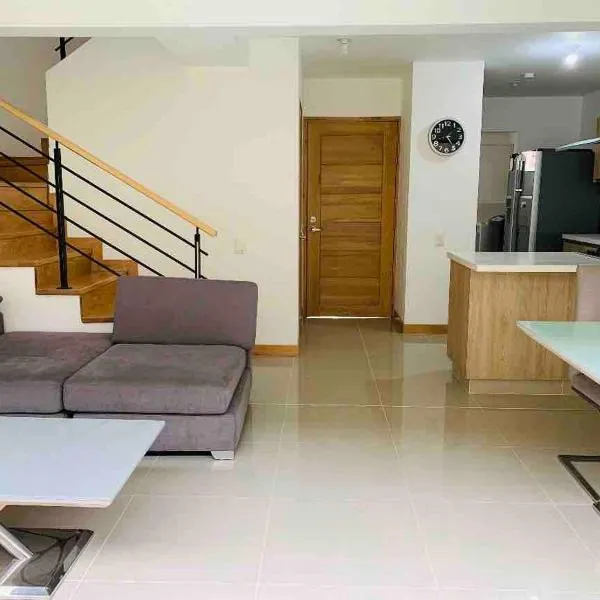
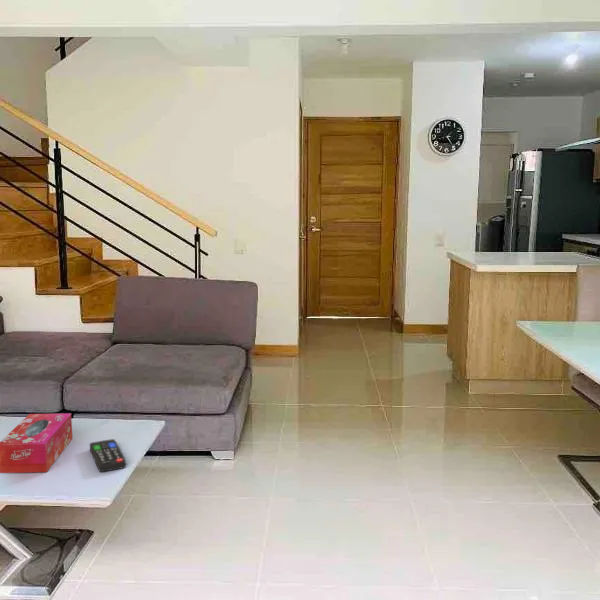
+ remote control (107, 454)
+ tissue box (37, 441)
